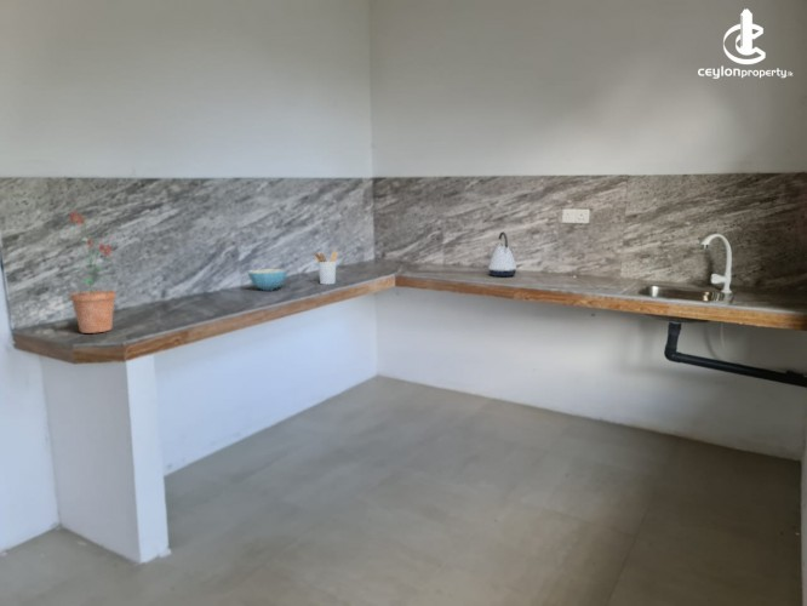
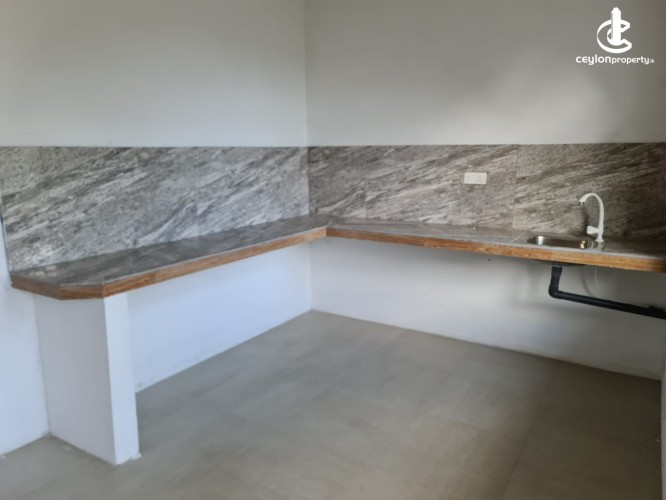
- potted plant (93, 271)
- utensil holder (325, 267)
- kettle (502, 253)
- cereal bowl (268, 280)
